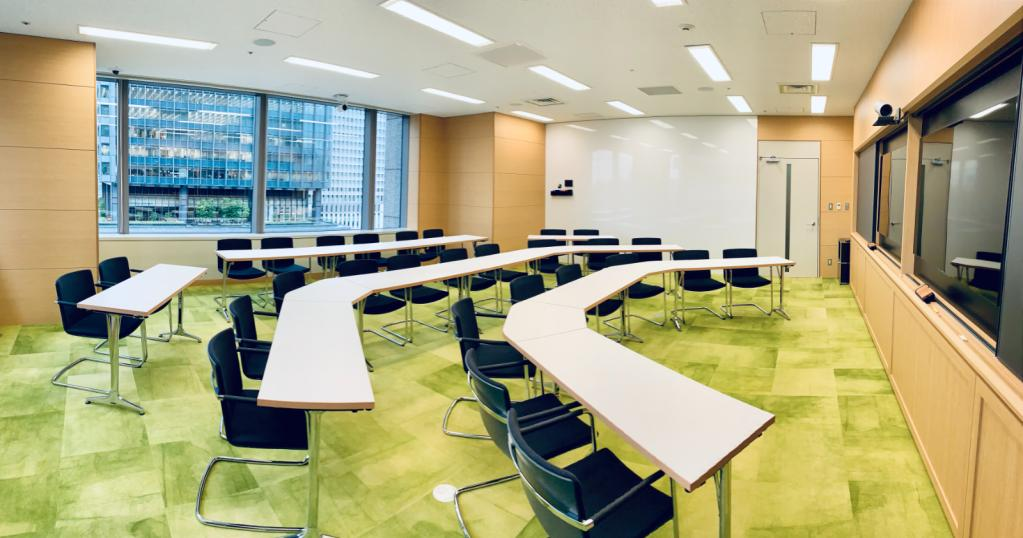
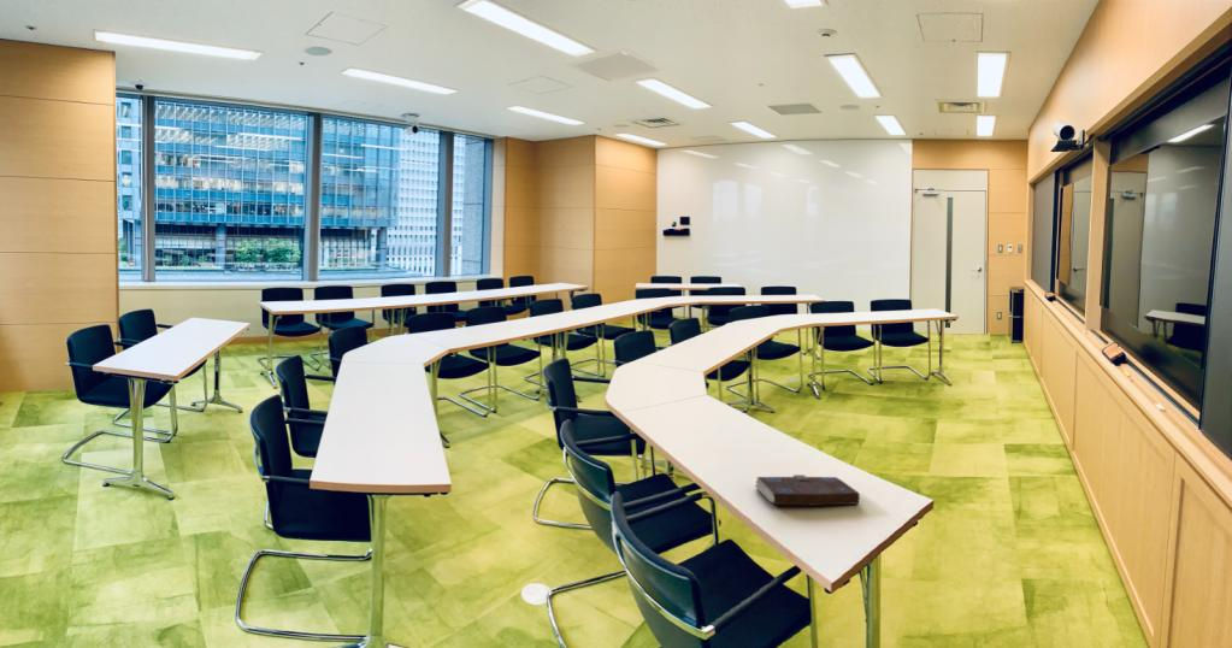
+ book (804, 489)
